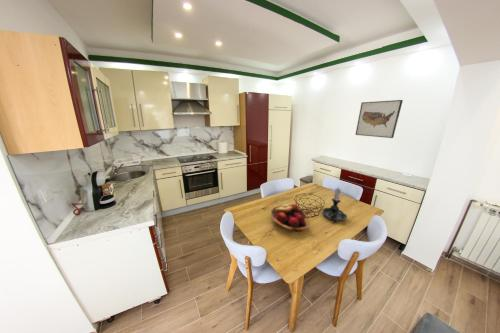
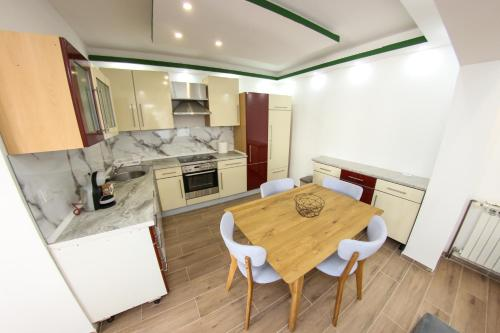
- candle holder (336, 202)
- fruit basket (289, 215)
- wall art (376, 119)
